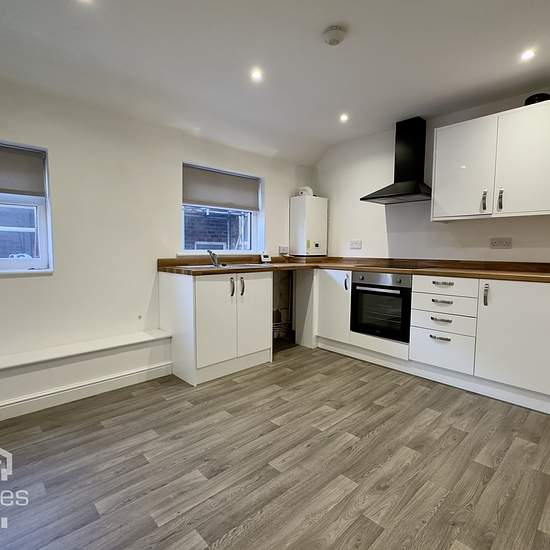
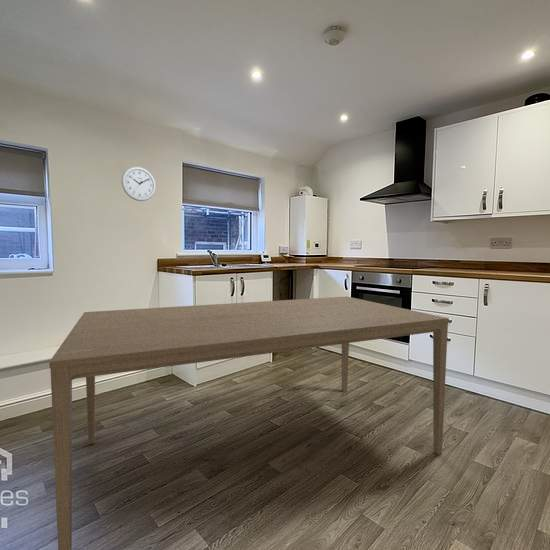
+ wall clock (139, 183)
+ dining table (260, 354)
